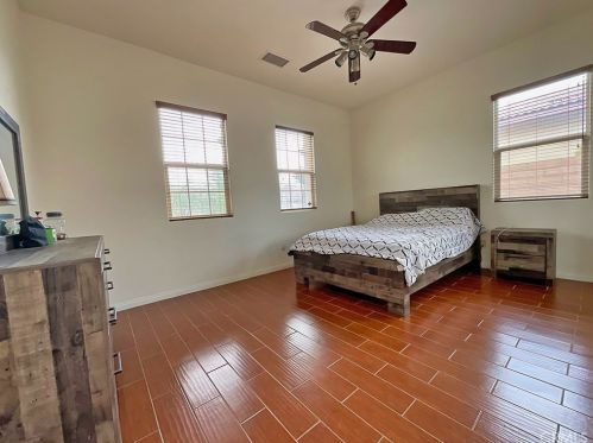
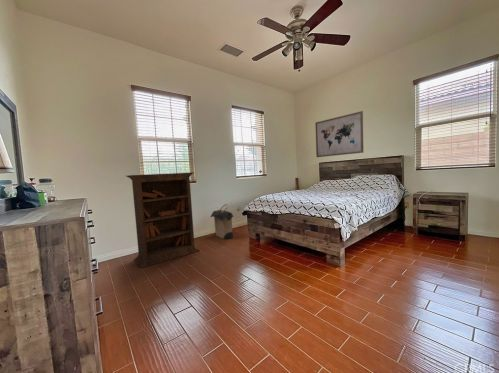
+ bookcase (164, 214)
+ laundry hamper (222, 220)
+ wall art (337, 136)
